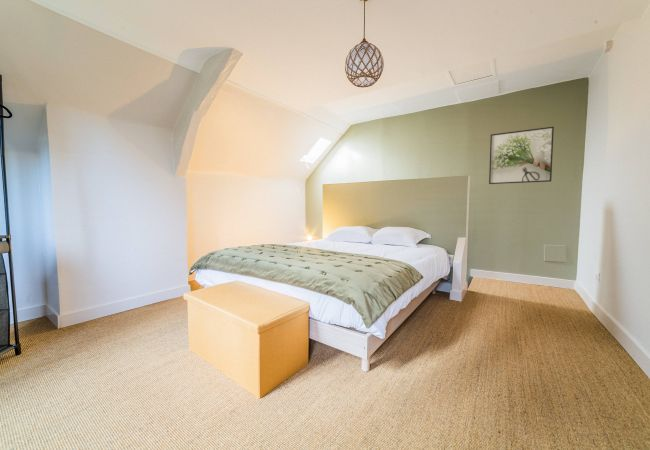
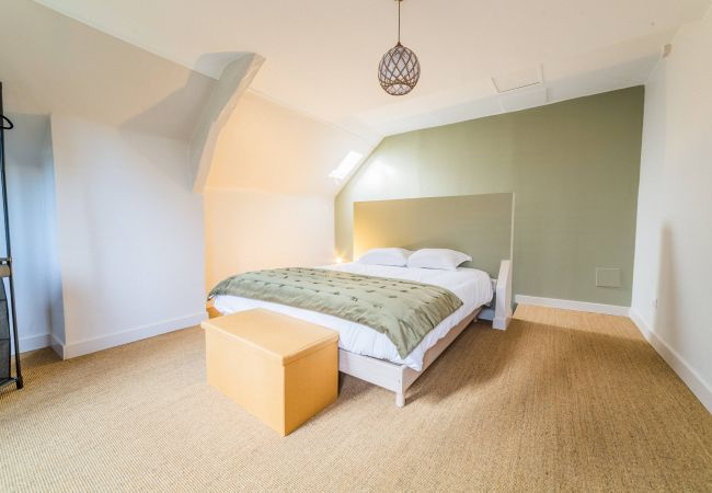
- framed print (519, 156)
